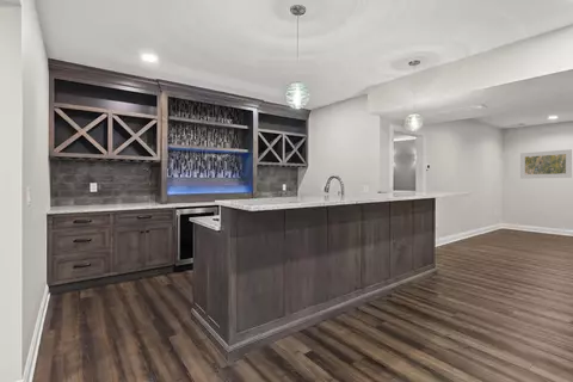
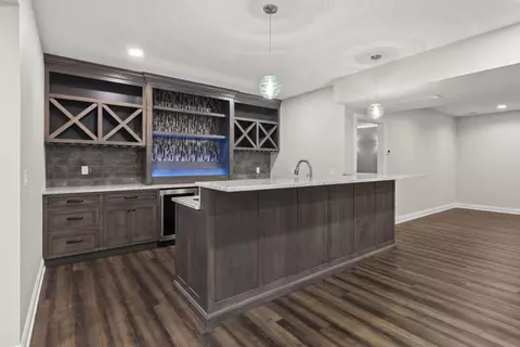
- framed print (544, 165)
